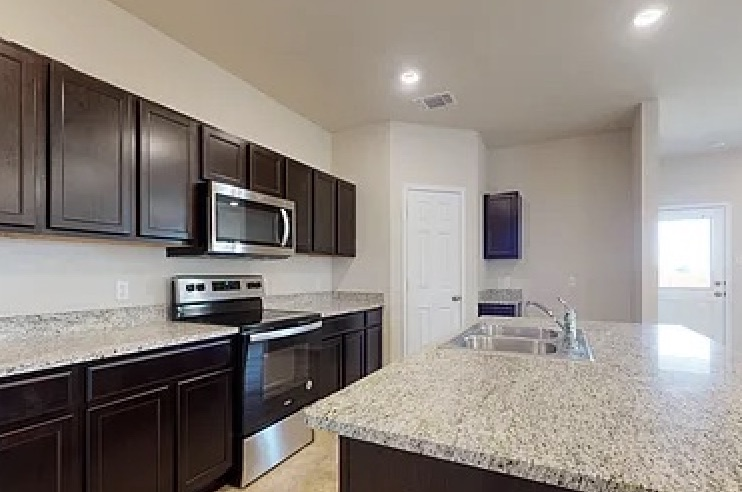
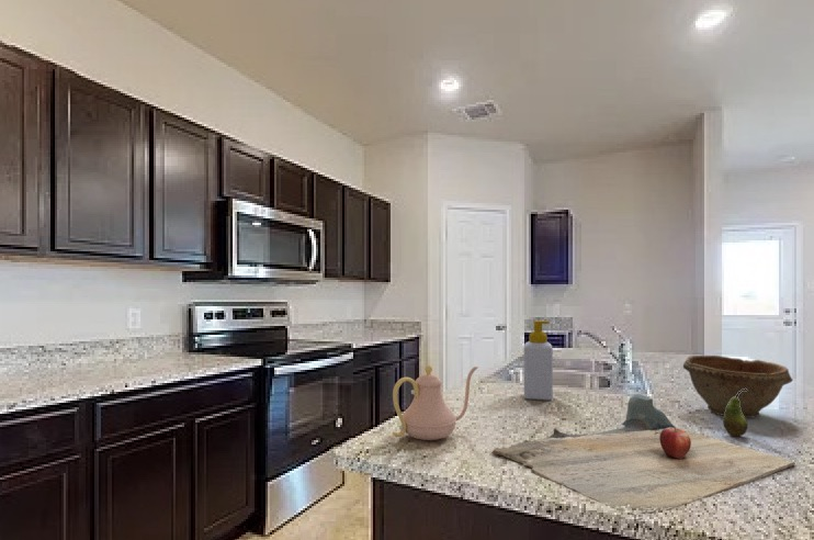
+ cutting board (638, 442)
+ soap bottle (538, 359)
+ fruit (735, 410)
+ teapot (438, 398)
+ bowl (735, 386)
